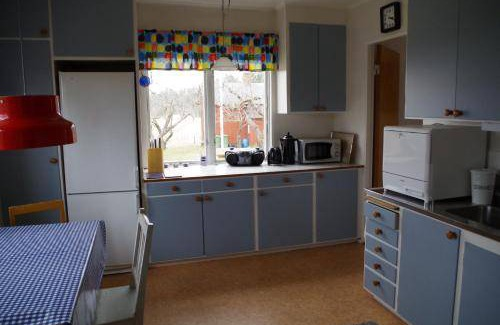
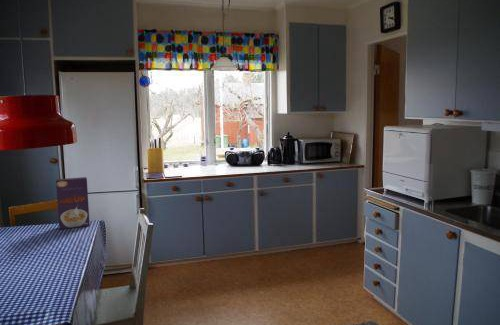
+ cereal box (72, 202)
